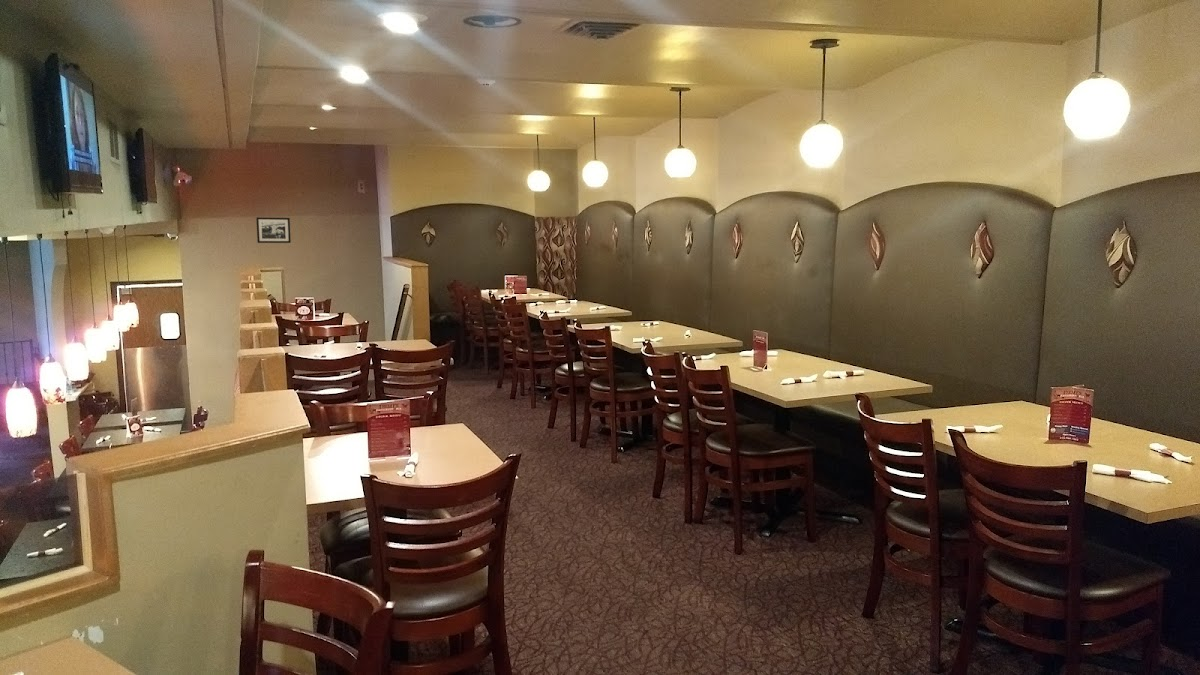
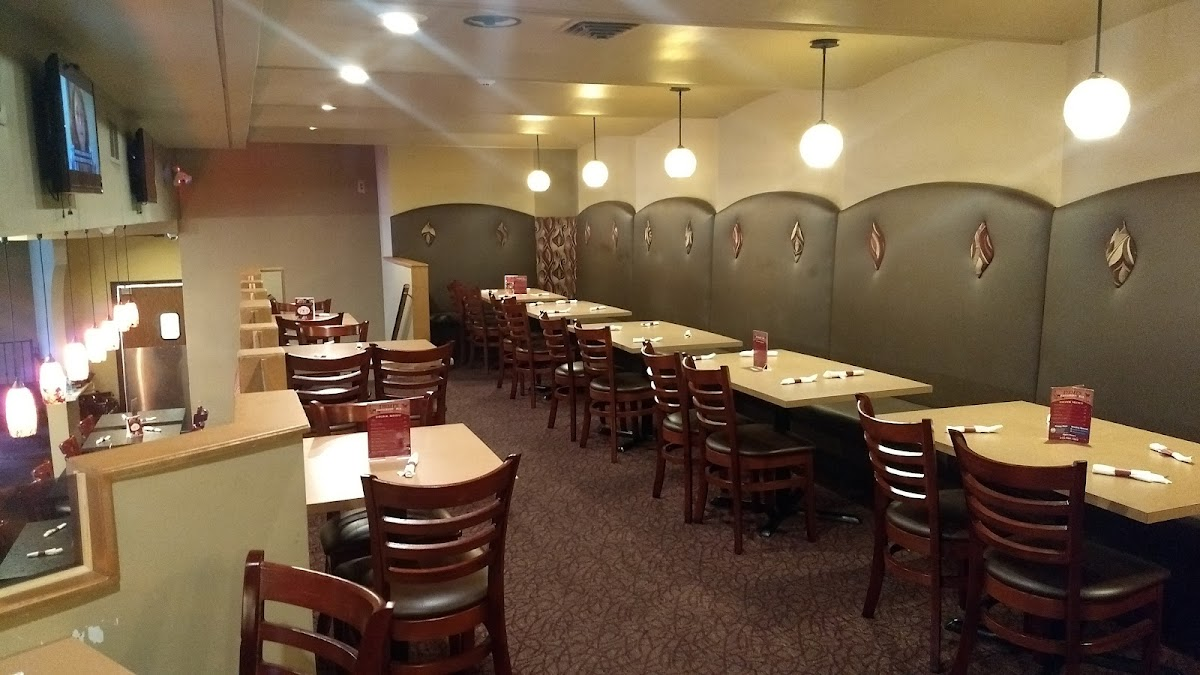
- picture frame (273, 230)
